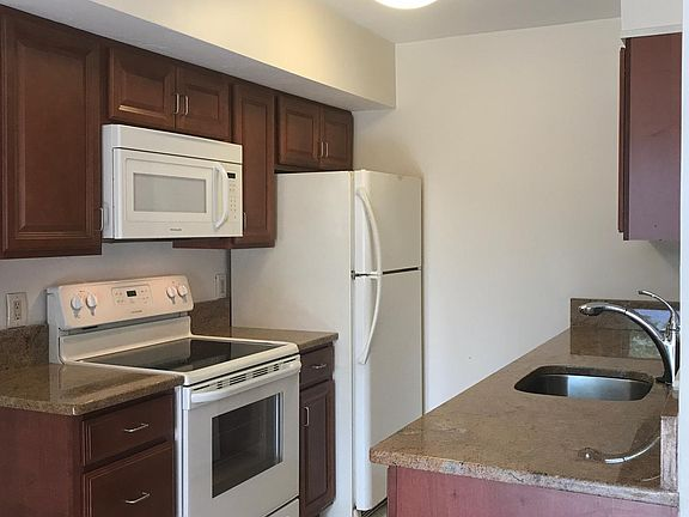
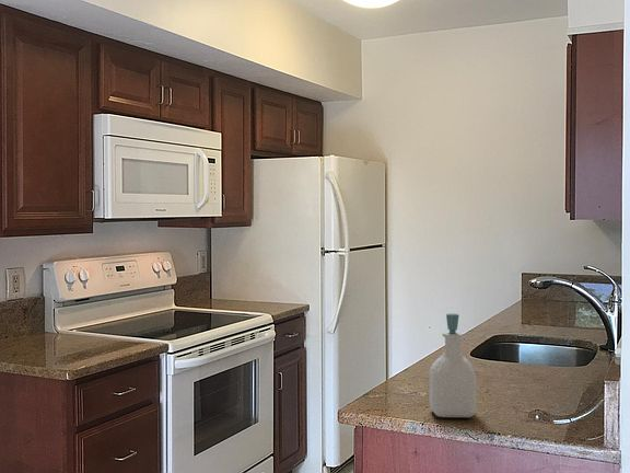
+ soap bottle (452, 364)
